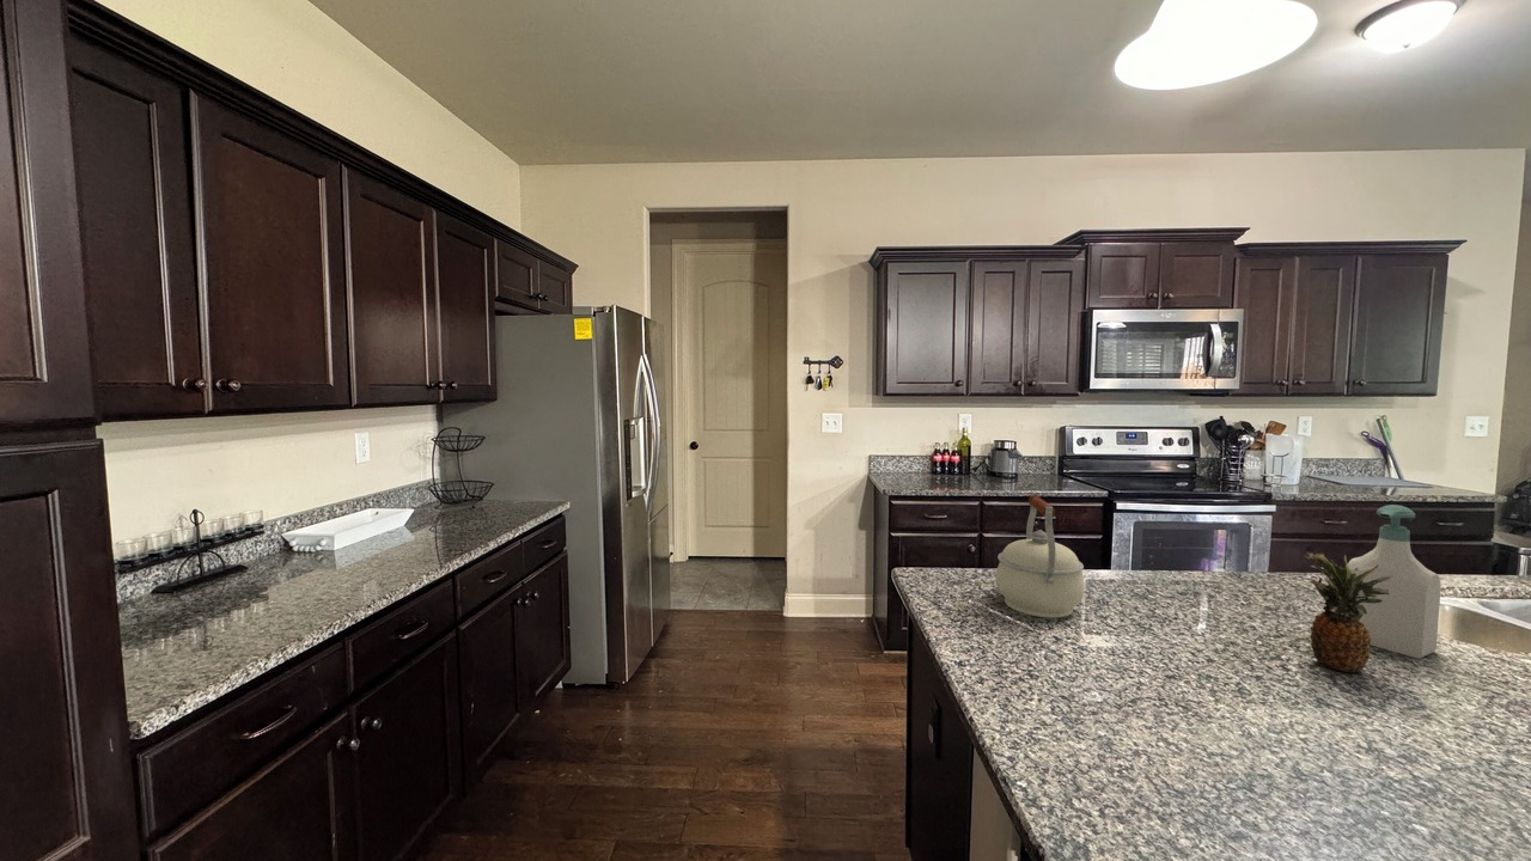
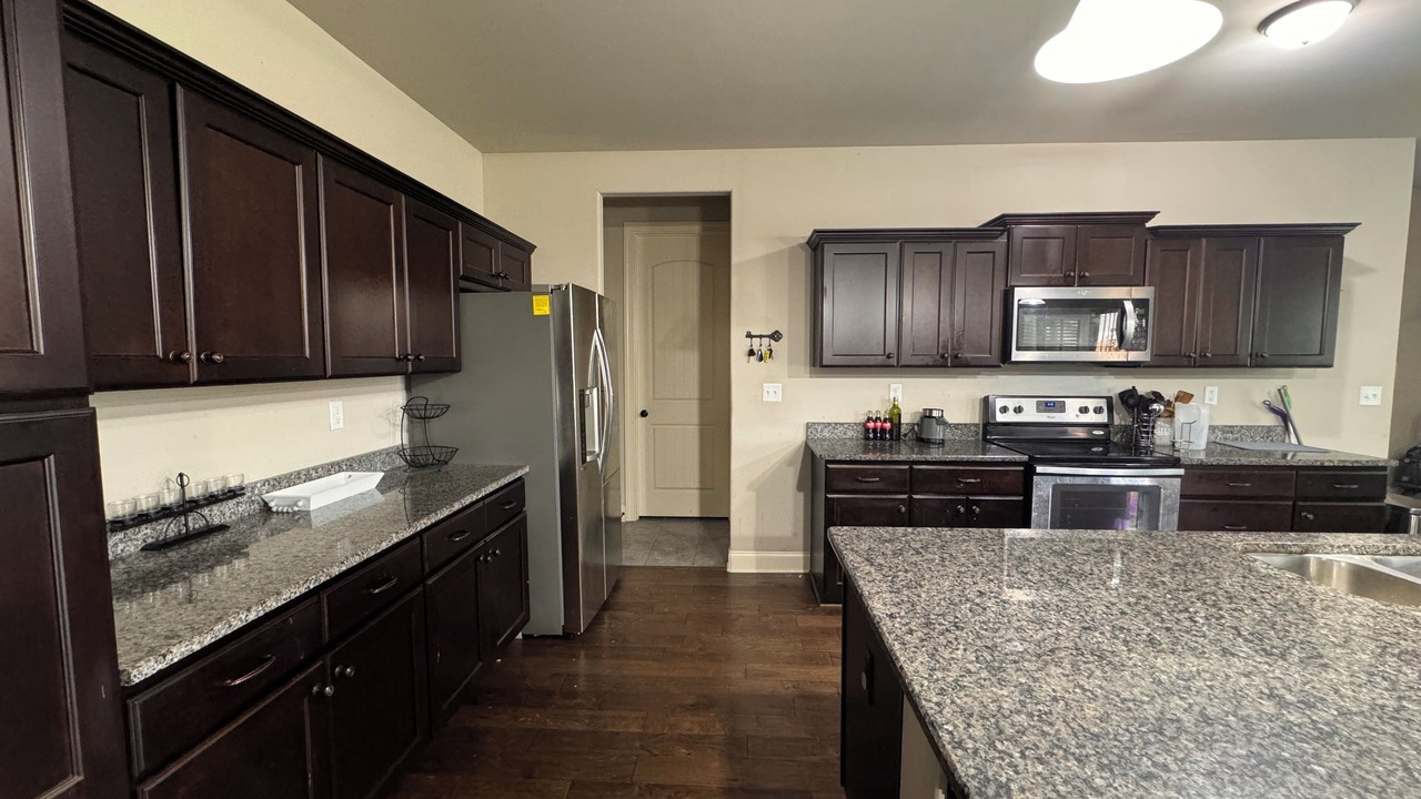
- soap bottle (1389, 575)
- fruit (1343, 610)
- kettle (1037, 551)
